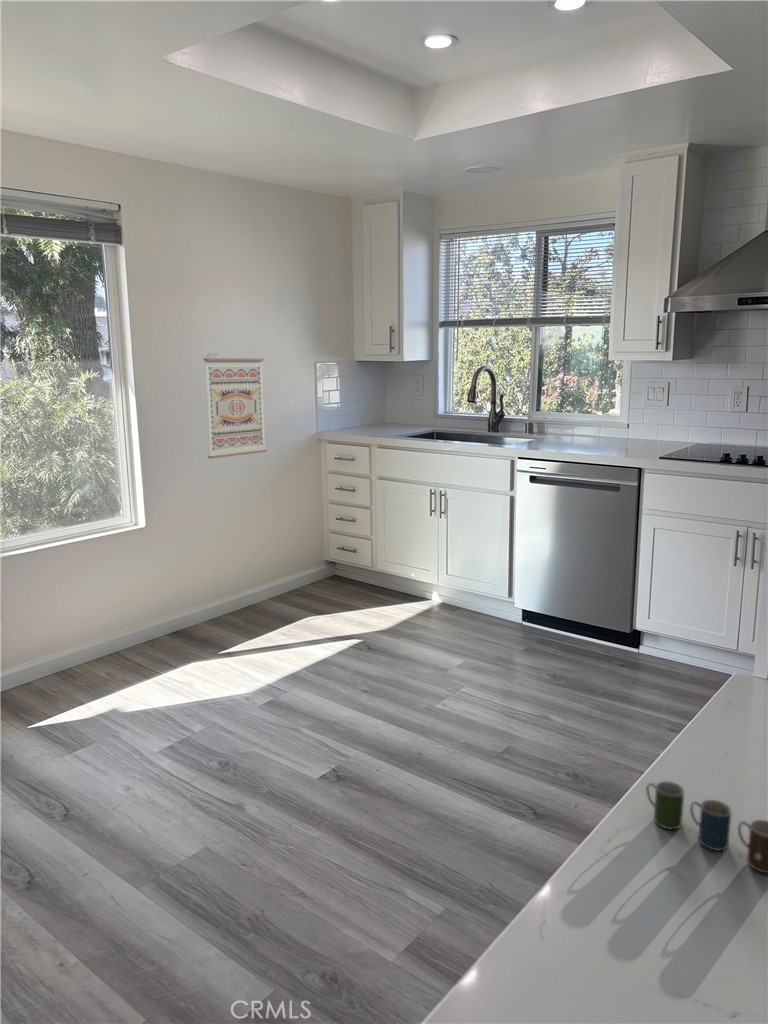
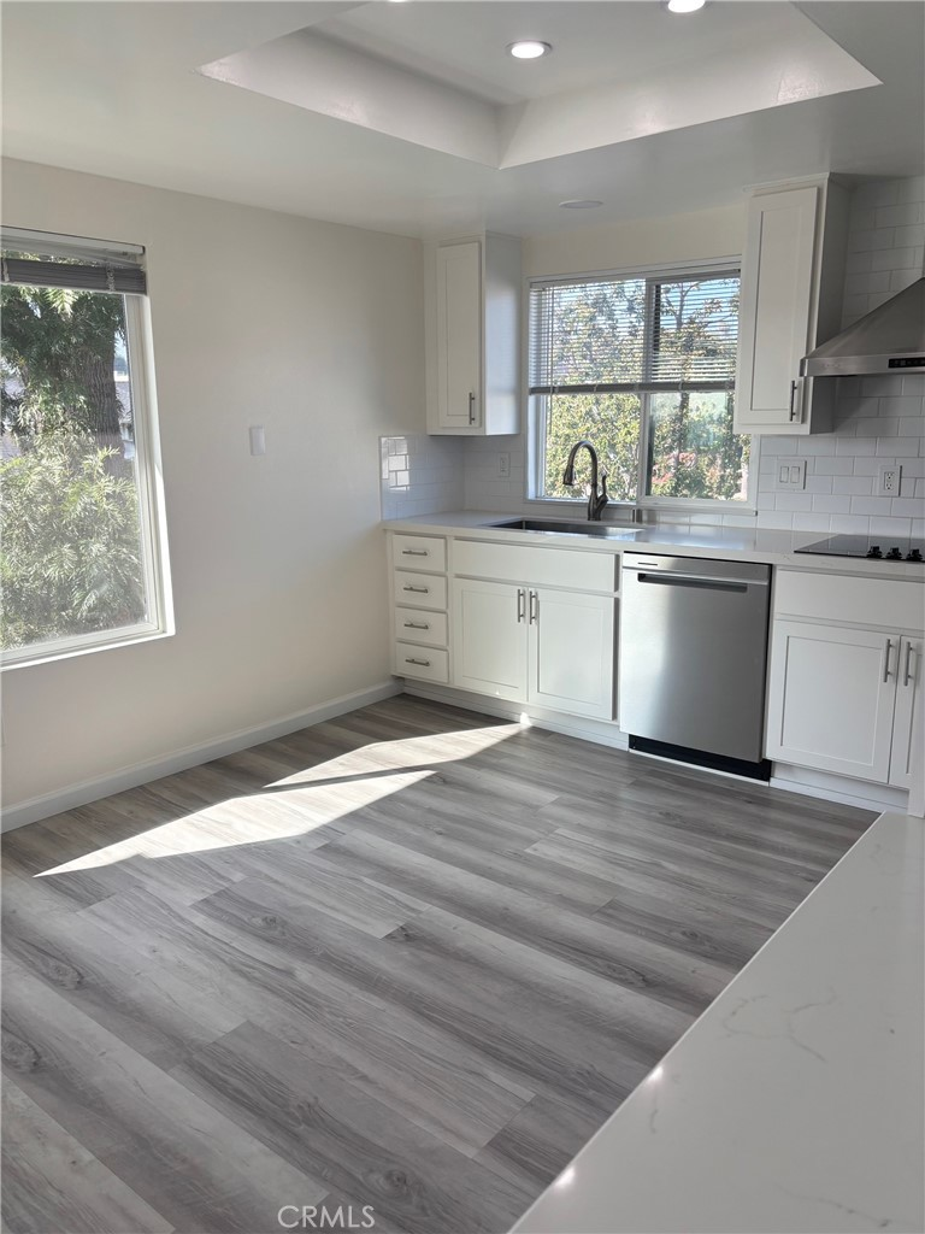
- cup (709, 811)
- wall art (236, 407)
